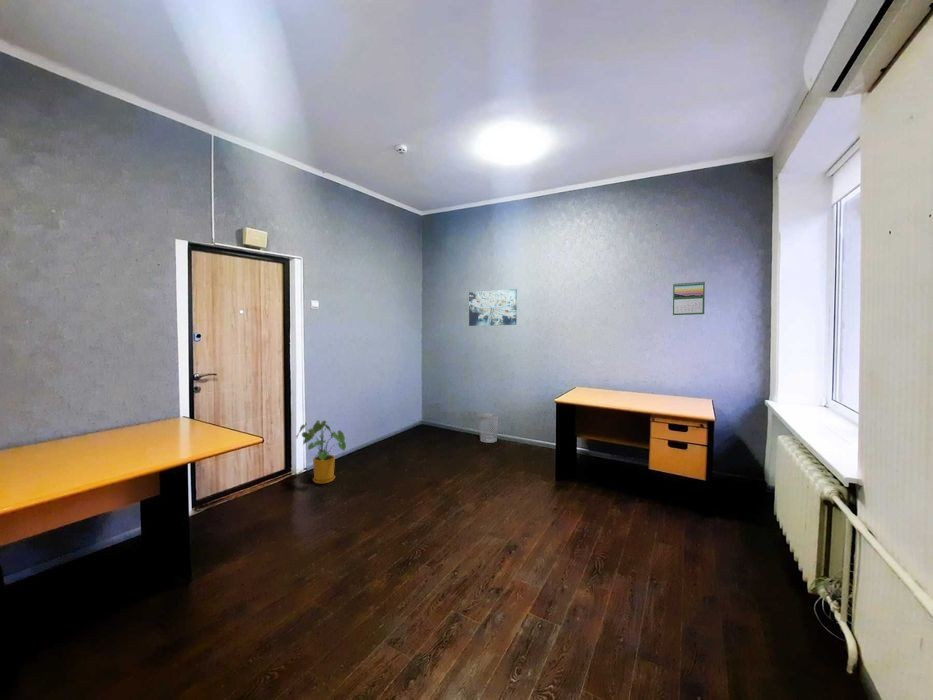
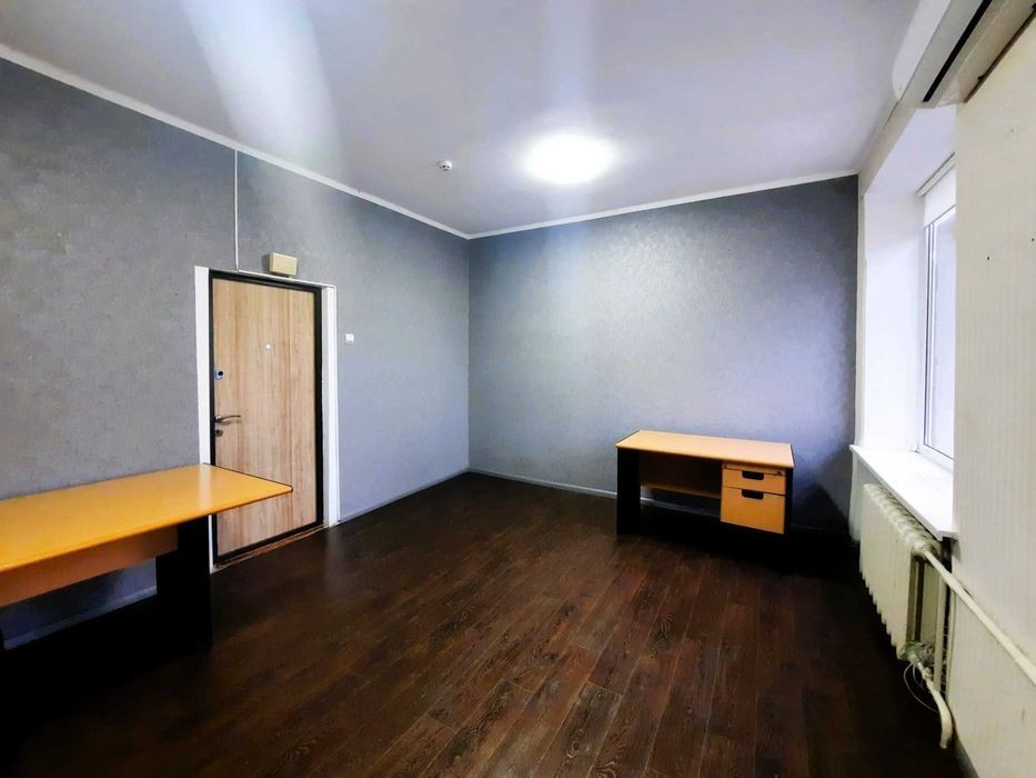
- wastebasket (488, 427)
- wall art (492, 308)
- house plant (321, 452)
- calendar (688, 298)
